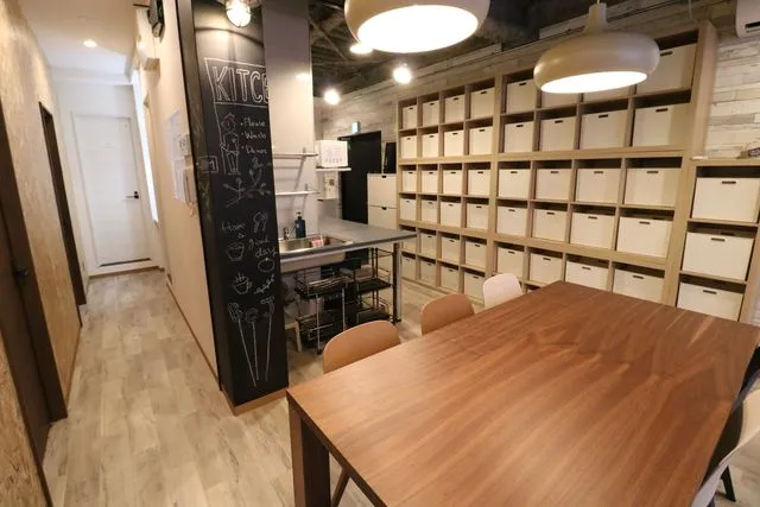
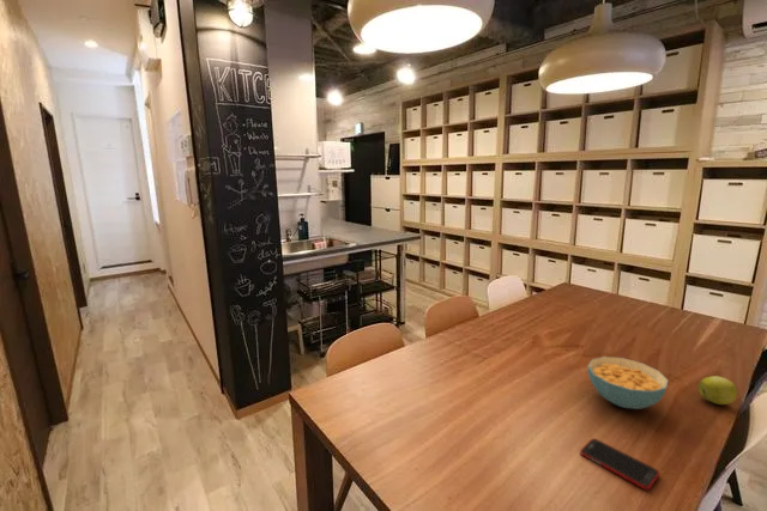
+ apple (718, 390)
+ cereal bowl (624, 387)
+ cell phone (617, 462)
